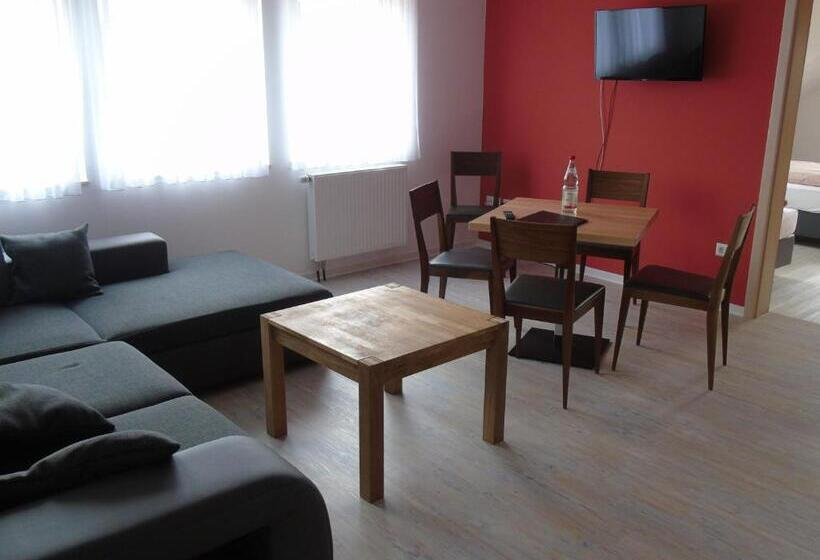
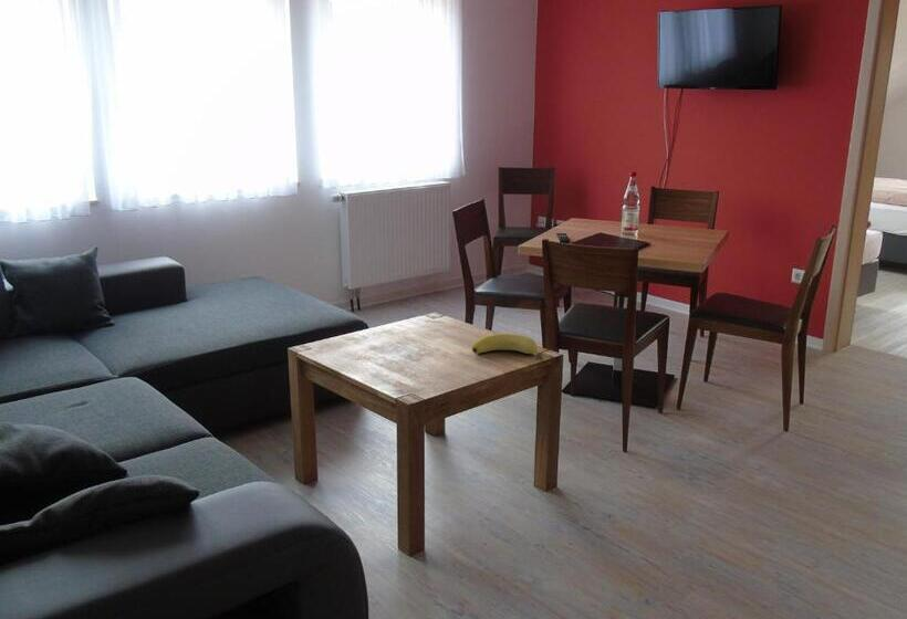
+ banana (505, 346)
